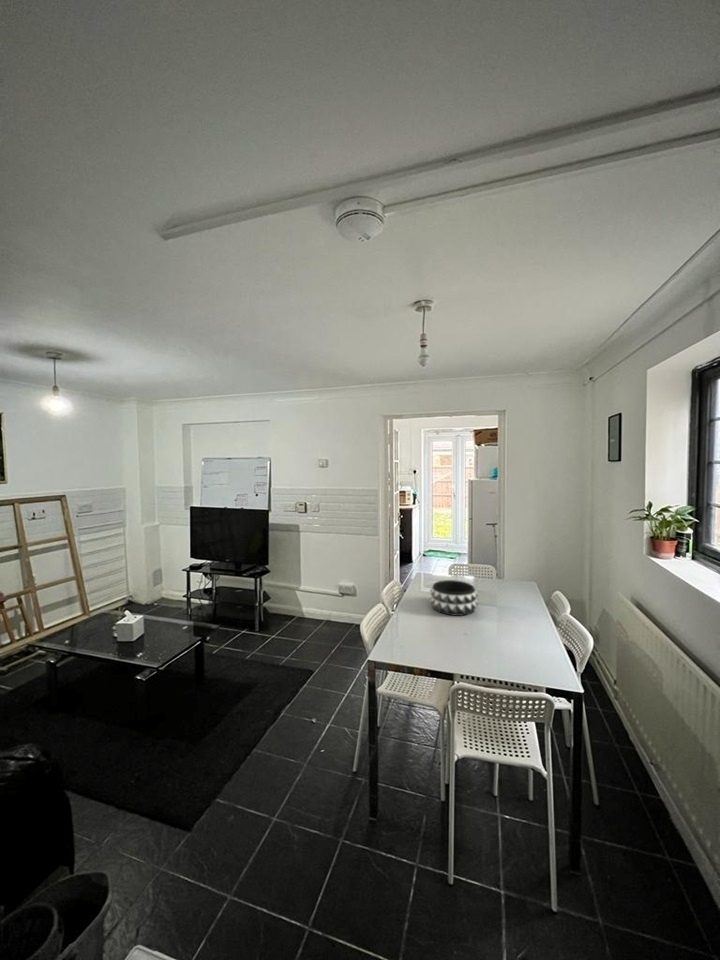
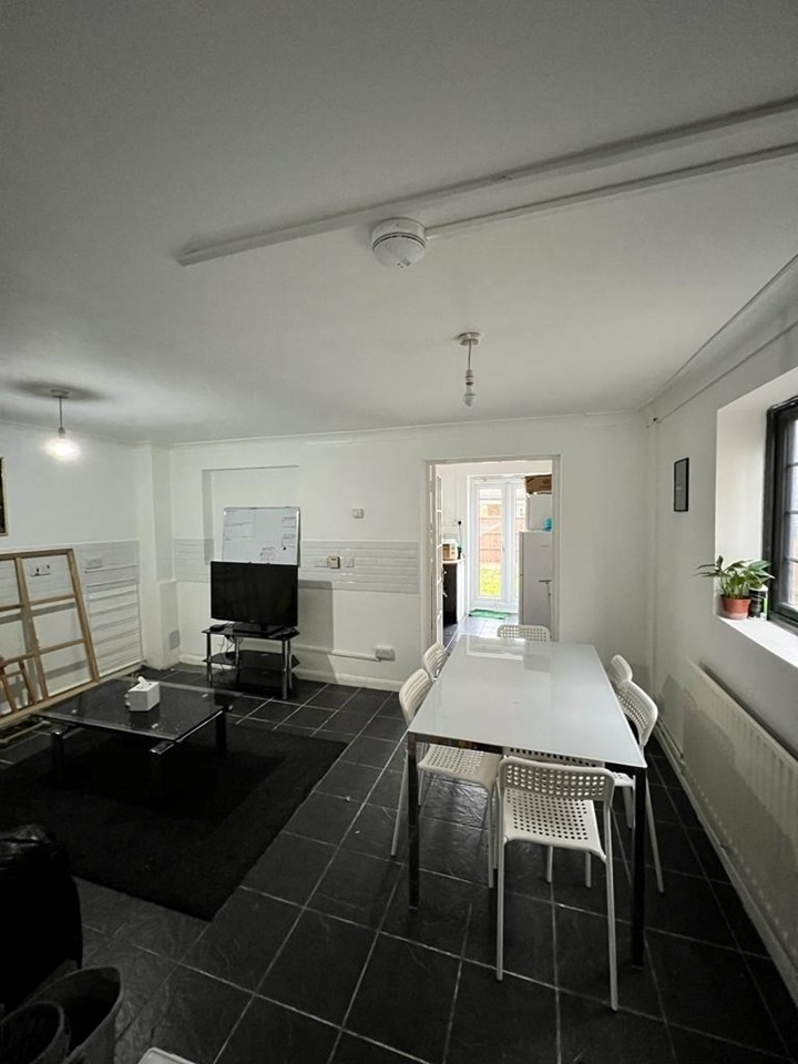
- decorative bowl (453, 597)
